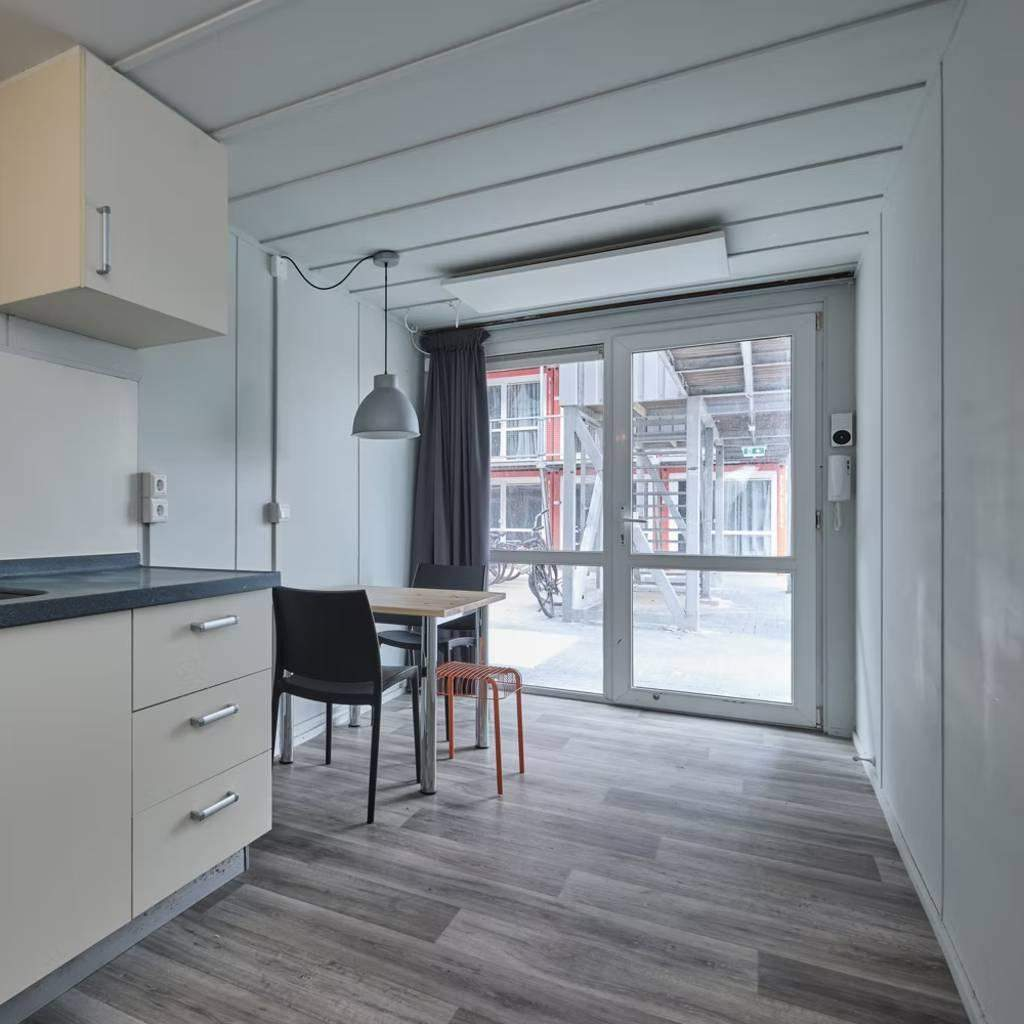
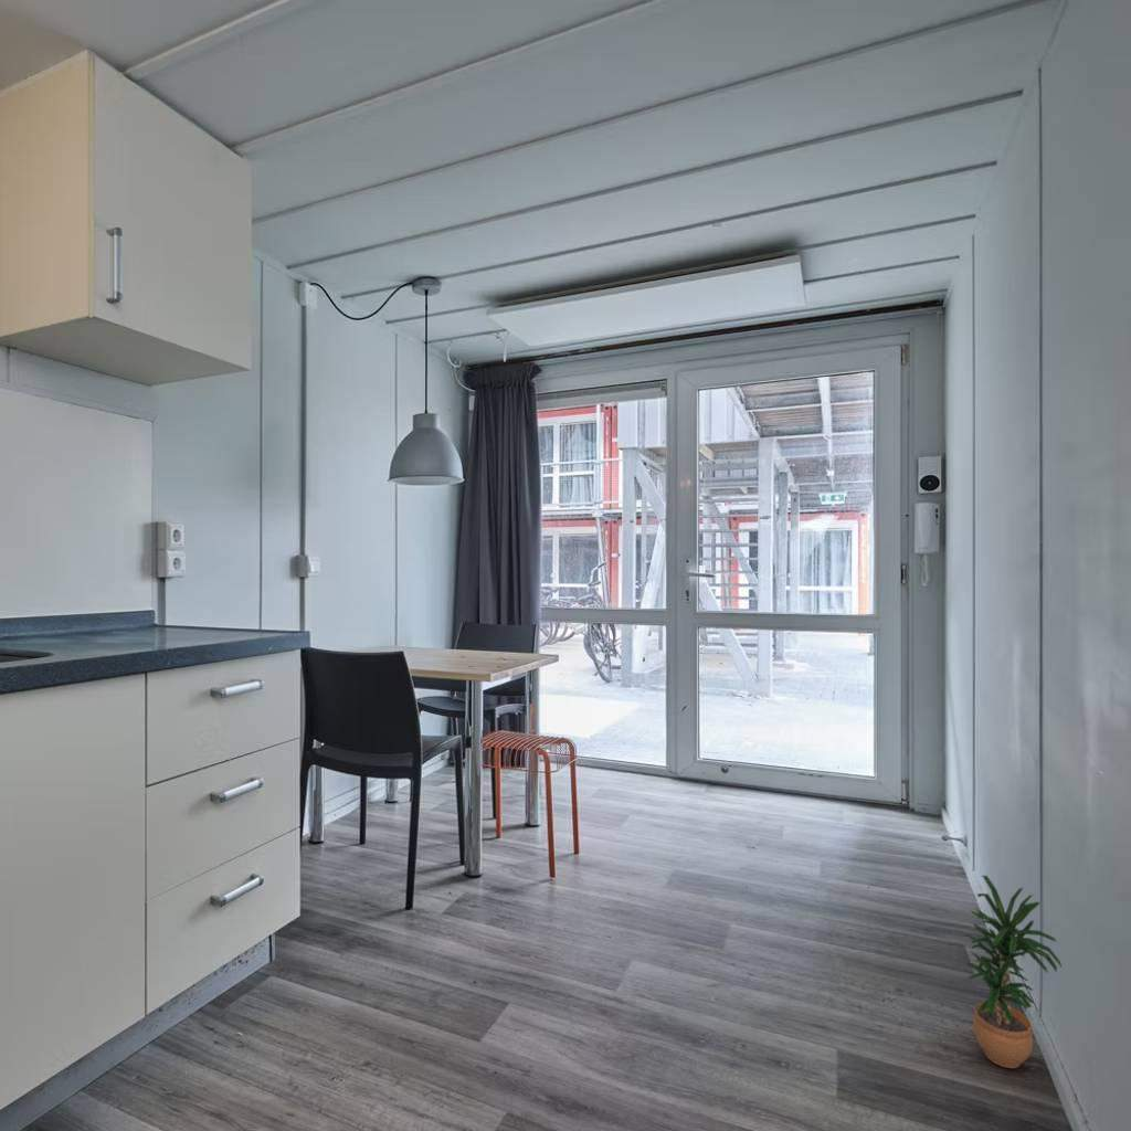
+ potted plant (1008, 976)
